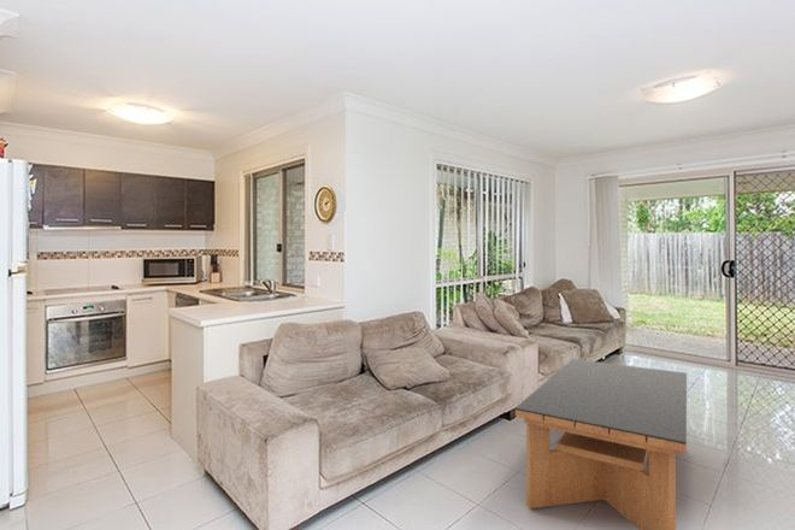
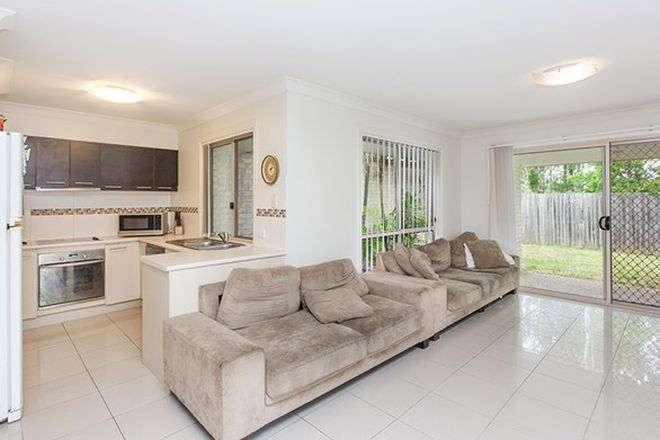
- coffee table (612, 431)
